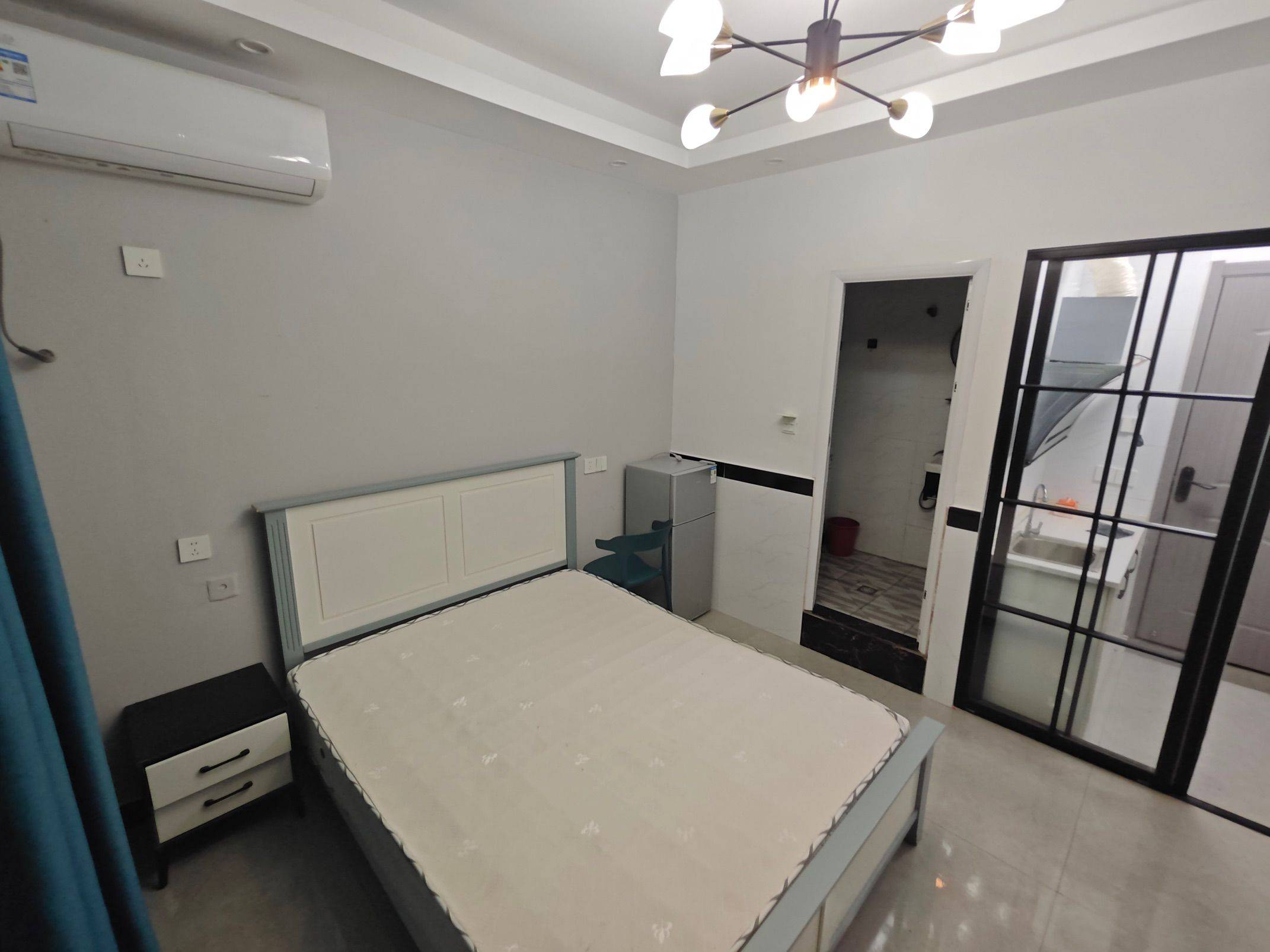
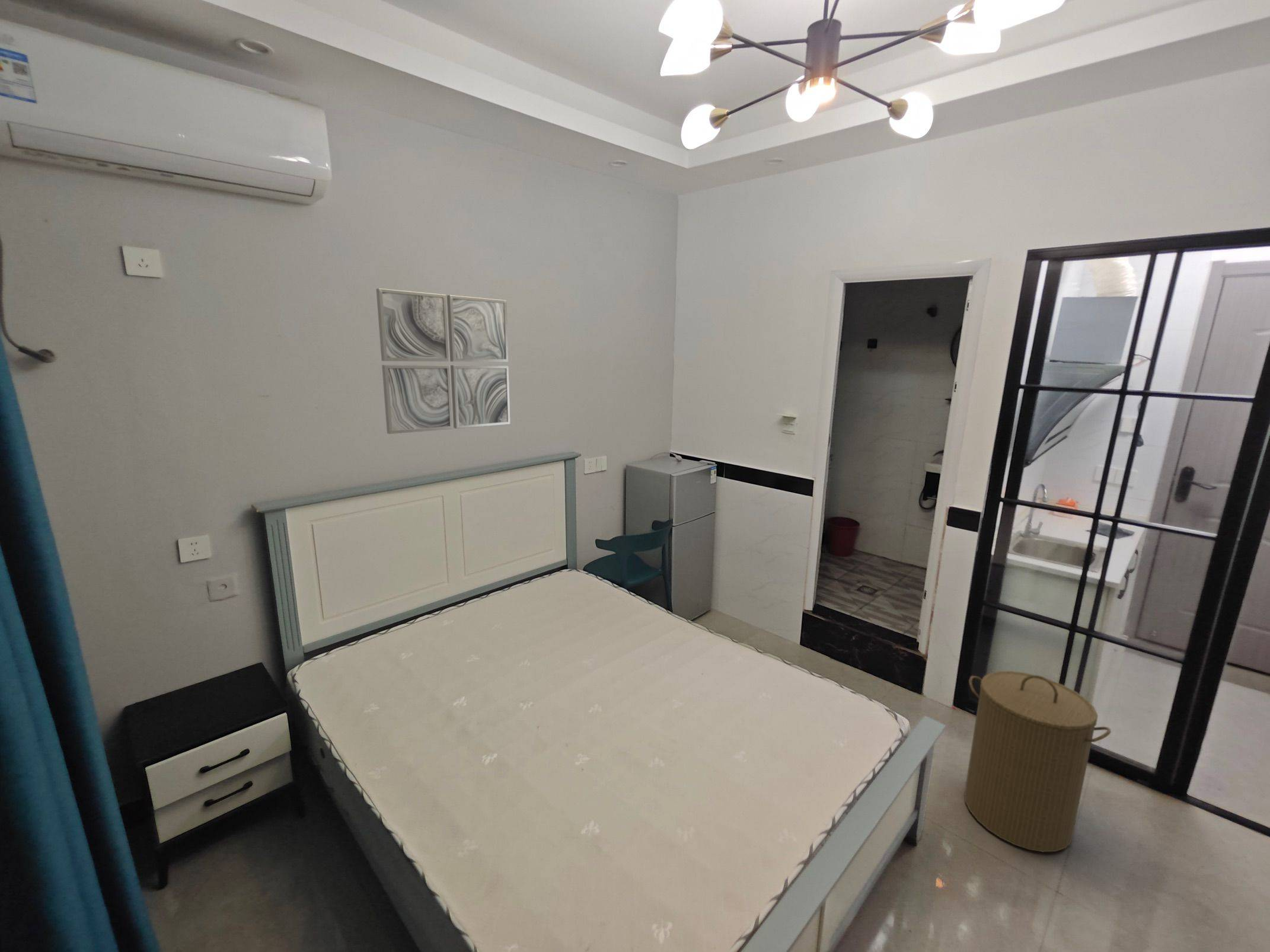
+ wall art (450, 361)
+ laundry hamper (1027, 747)
